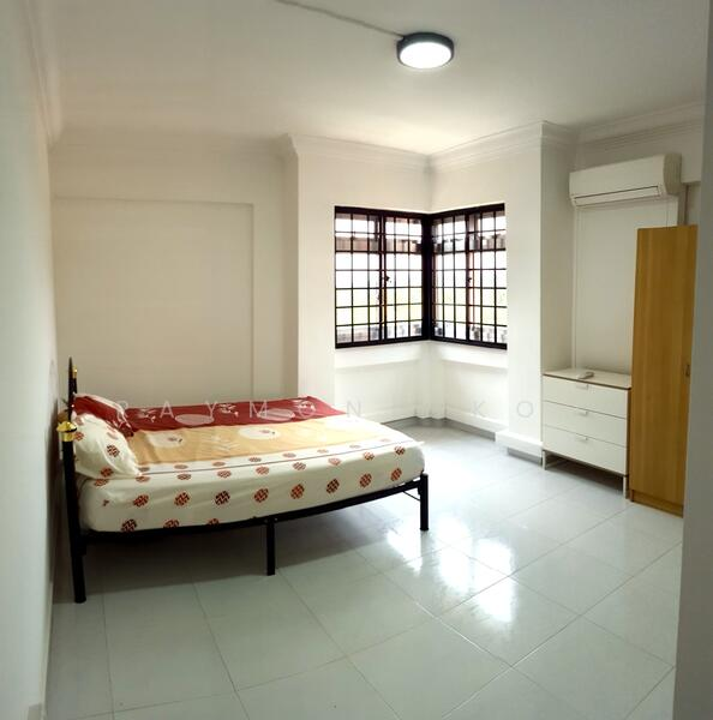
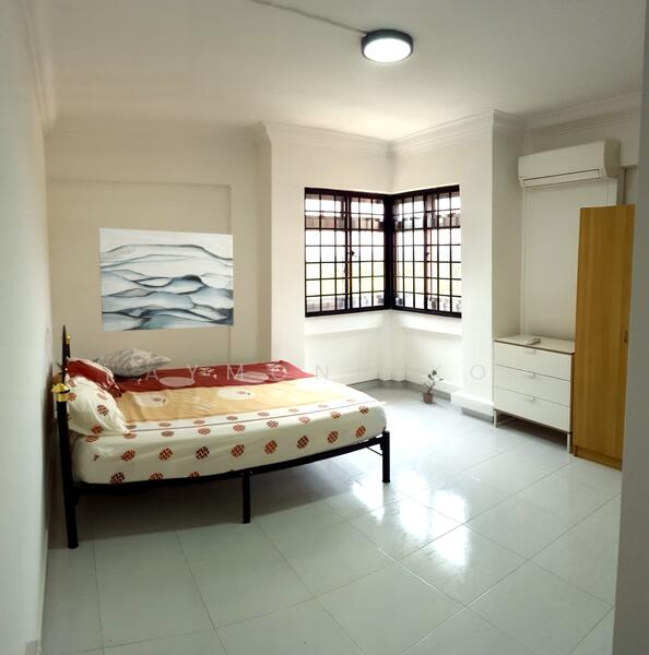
+ wall art (170, 279)
+ potted plant (428, 386)
+ decorative pillow (130, 361)
